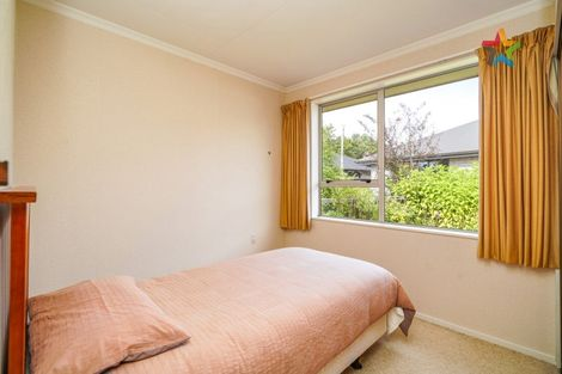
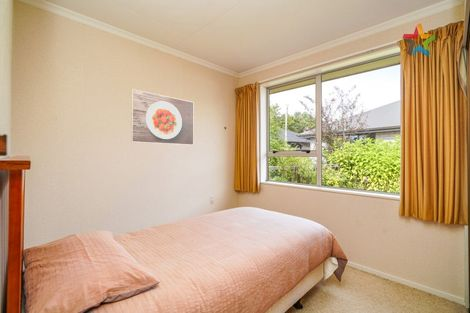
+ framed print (165, 120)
